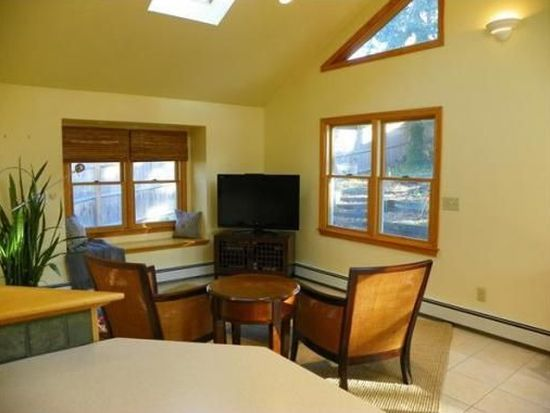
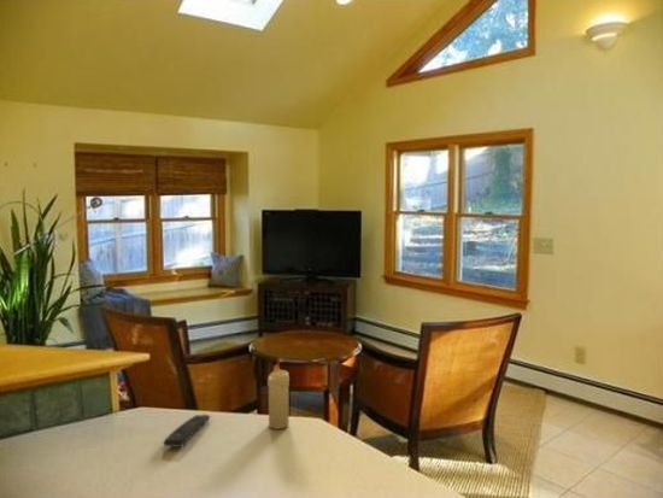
+ remote control (189, 427)
+ candle (278, 393)
